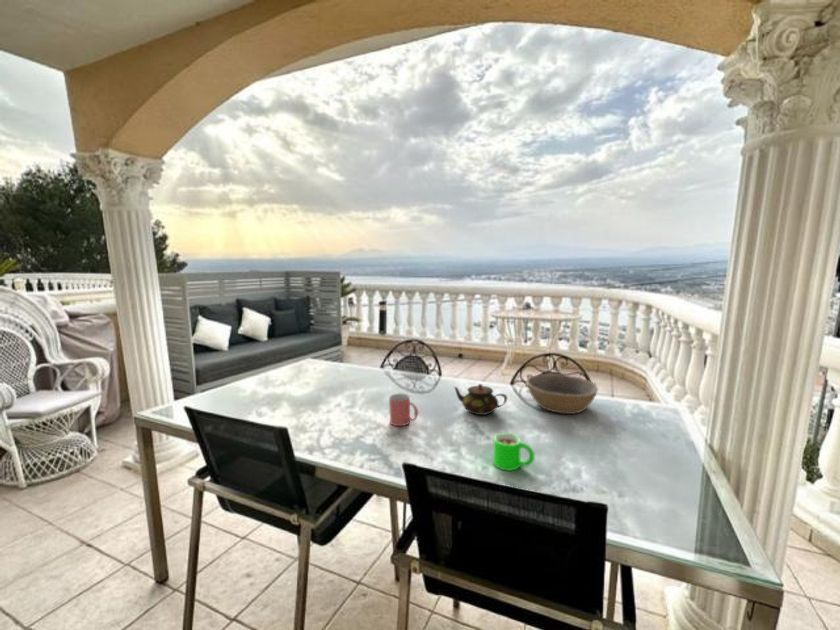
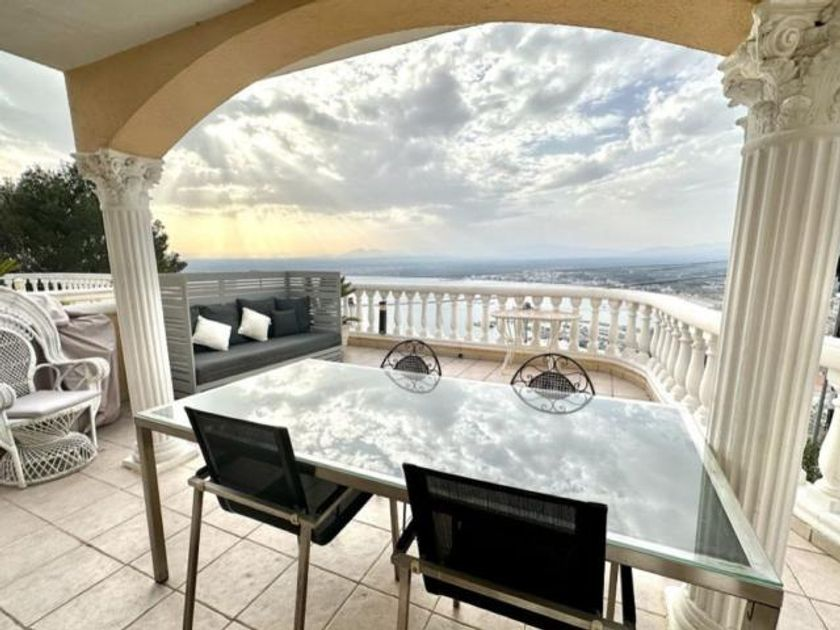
- mug (404, 410)
- teapot (479, 397)
- mug (513, 452)
- bowl (561, 394)
